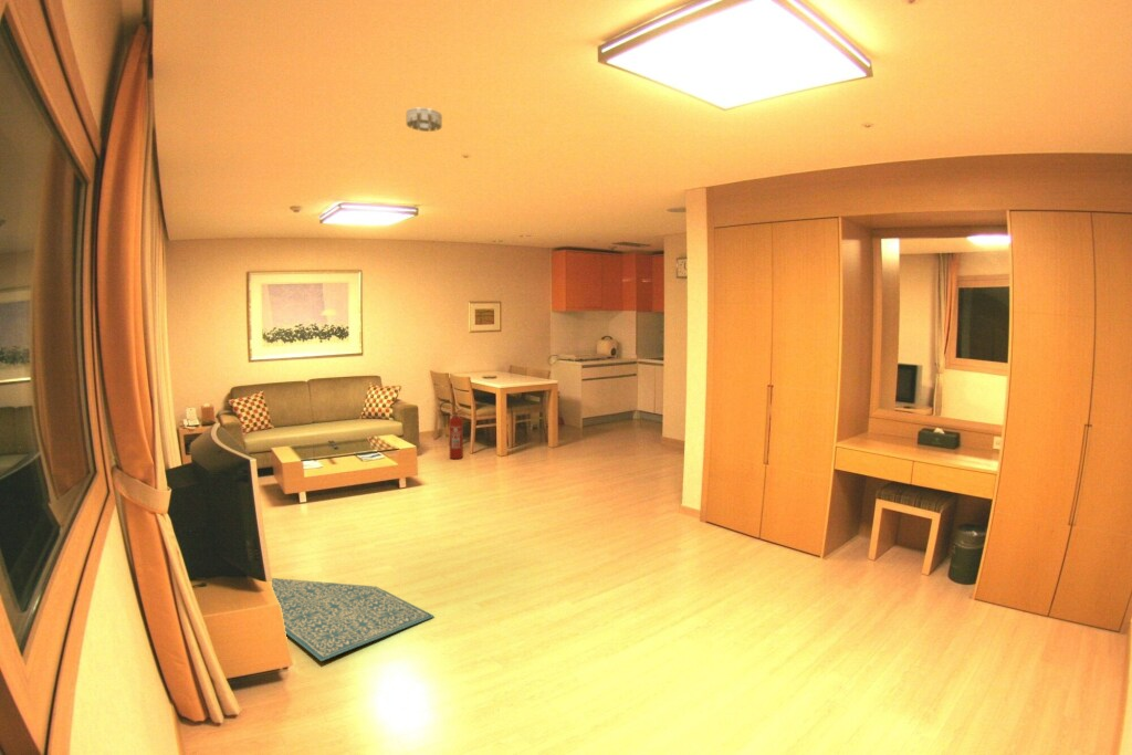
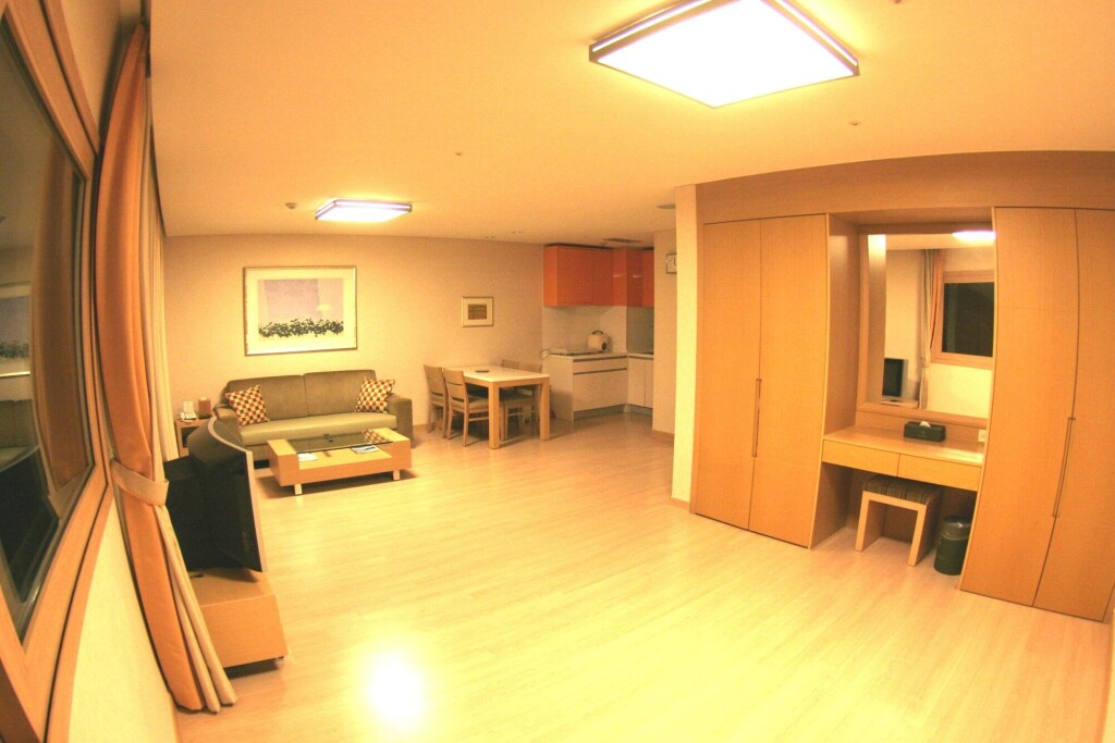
- fire extinguisher (452, 429)
- rug (322, 599)
- smoke detector (423, 118)
